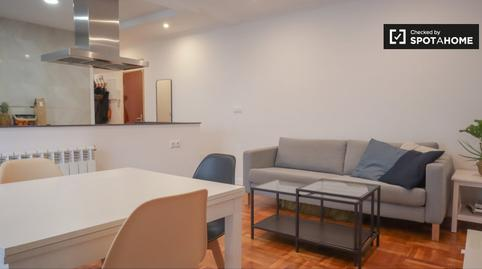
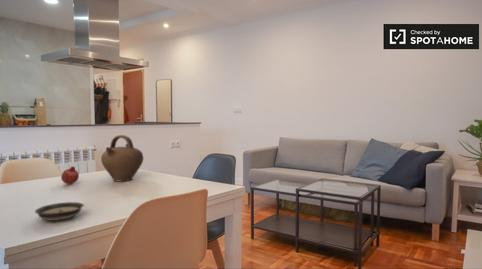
+ saucer (60, 212)
+ jug (121, 157)
+ fruit (70, 175)
